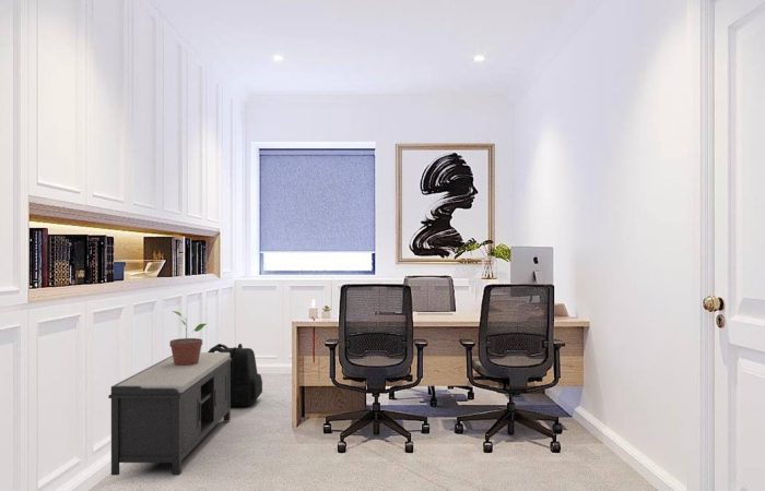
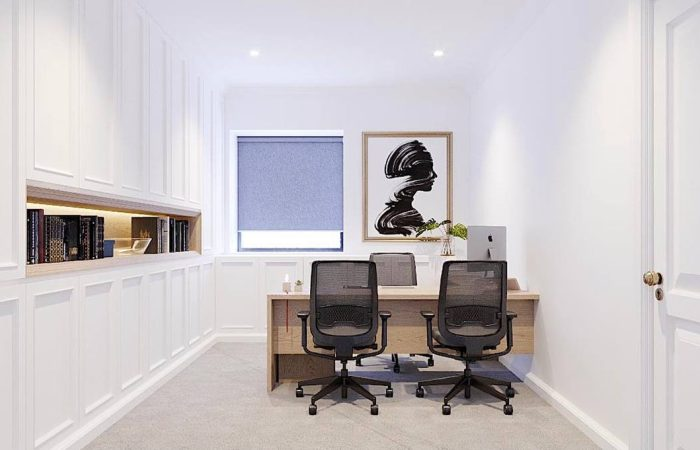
- potted plant (186, 336)
- bench (178, 405)
- backpack (234, 373)
